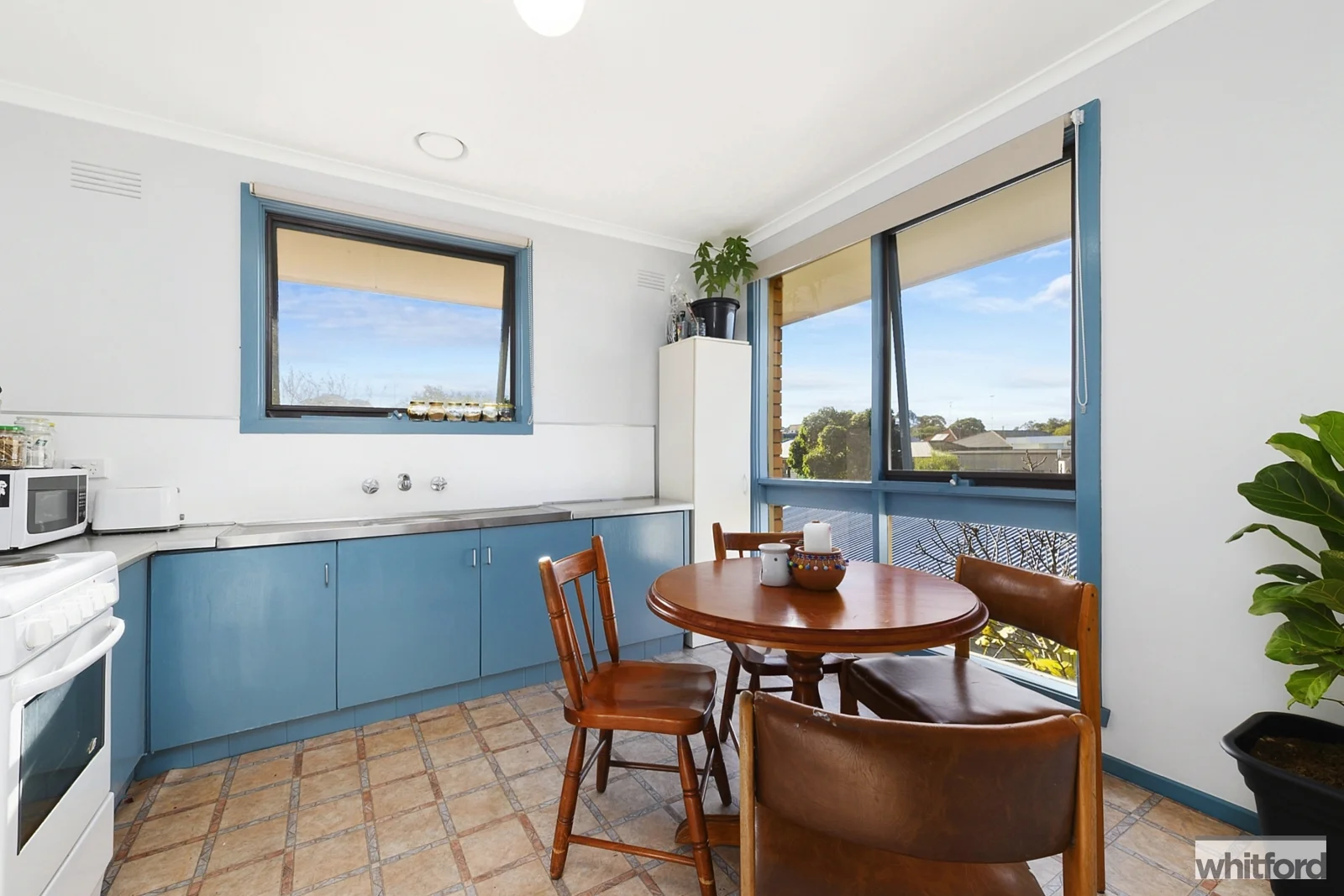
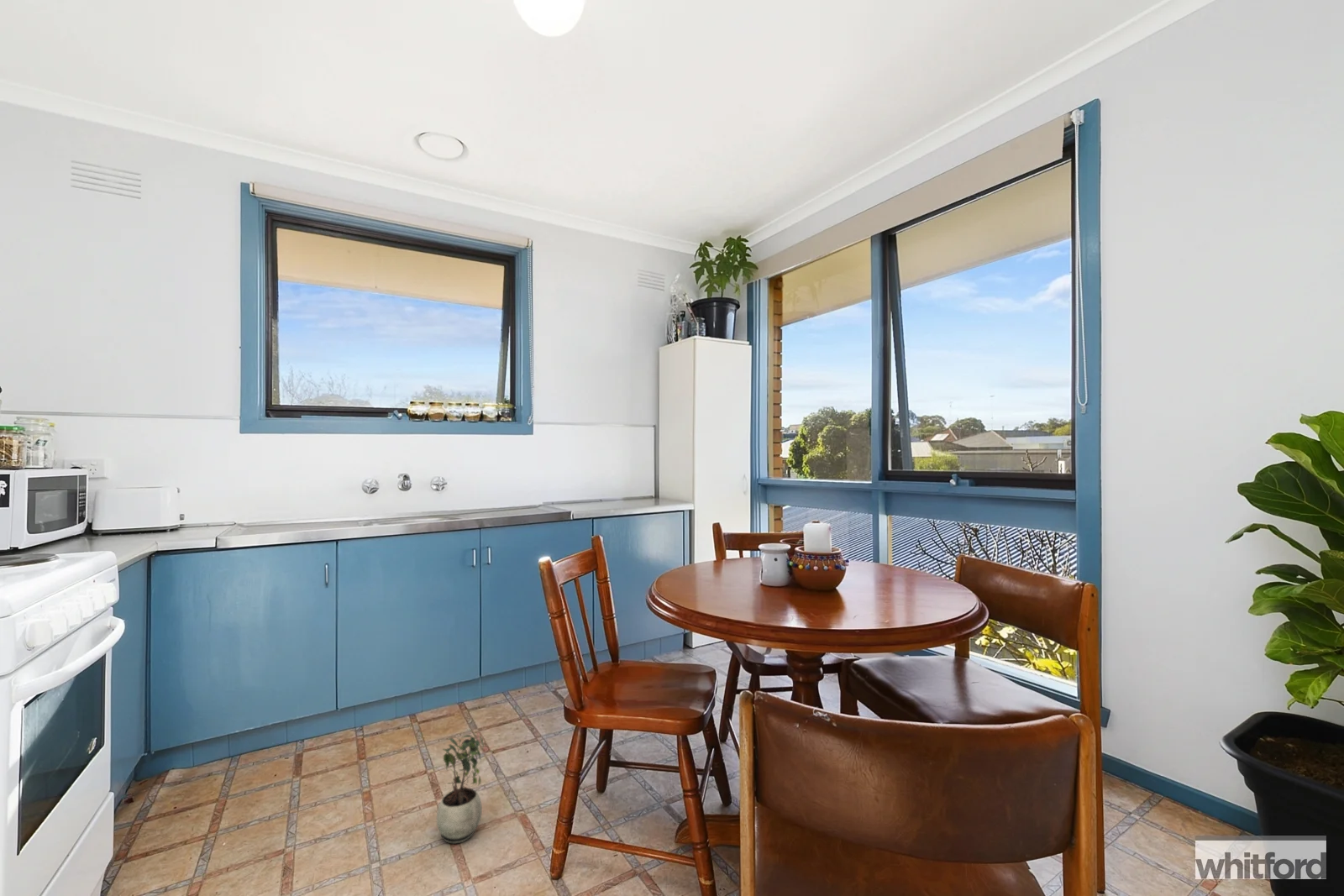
+ potted plant (463, 778)
